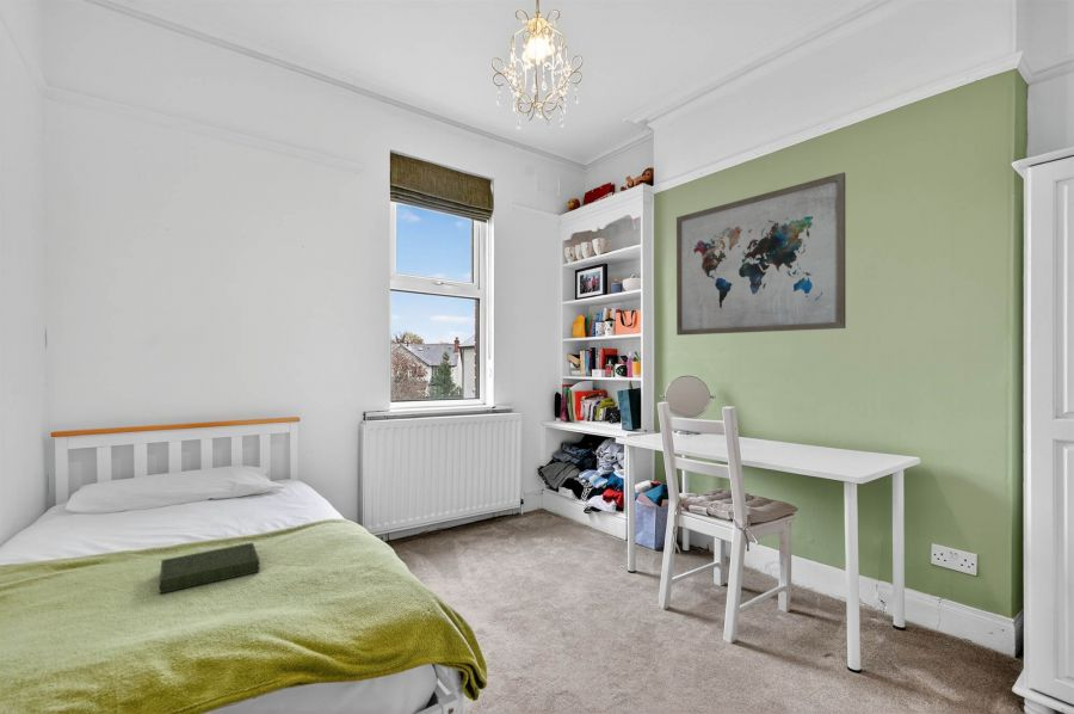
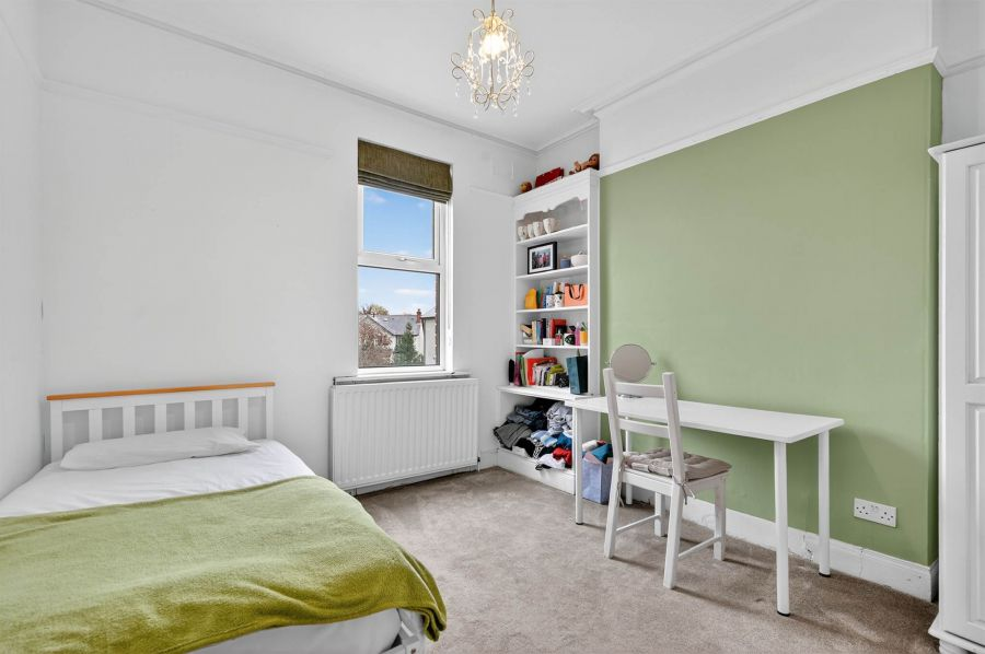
- book (210, 566)
- wall art (749, 265)
